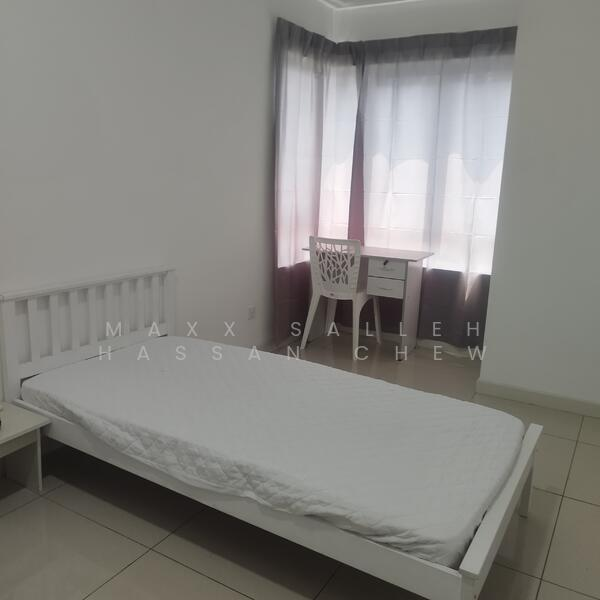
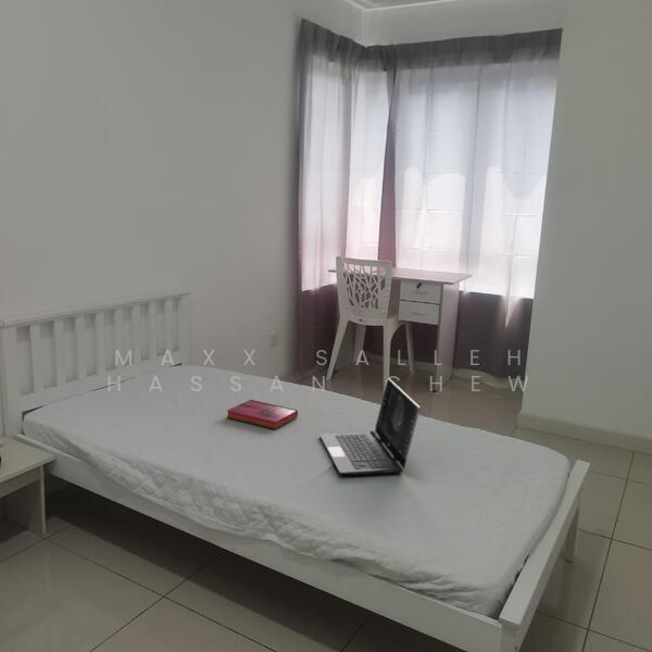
+ laptop computer (369, 431)
+ hardback book (262, 413)
